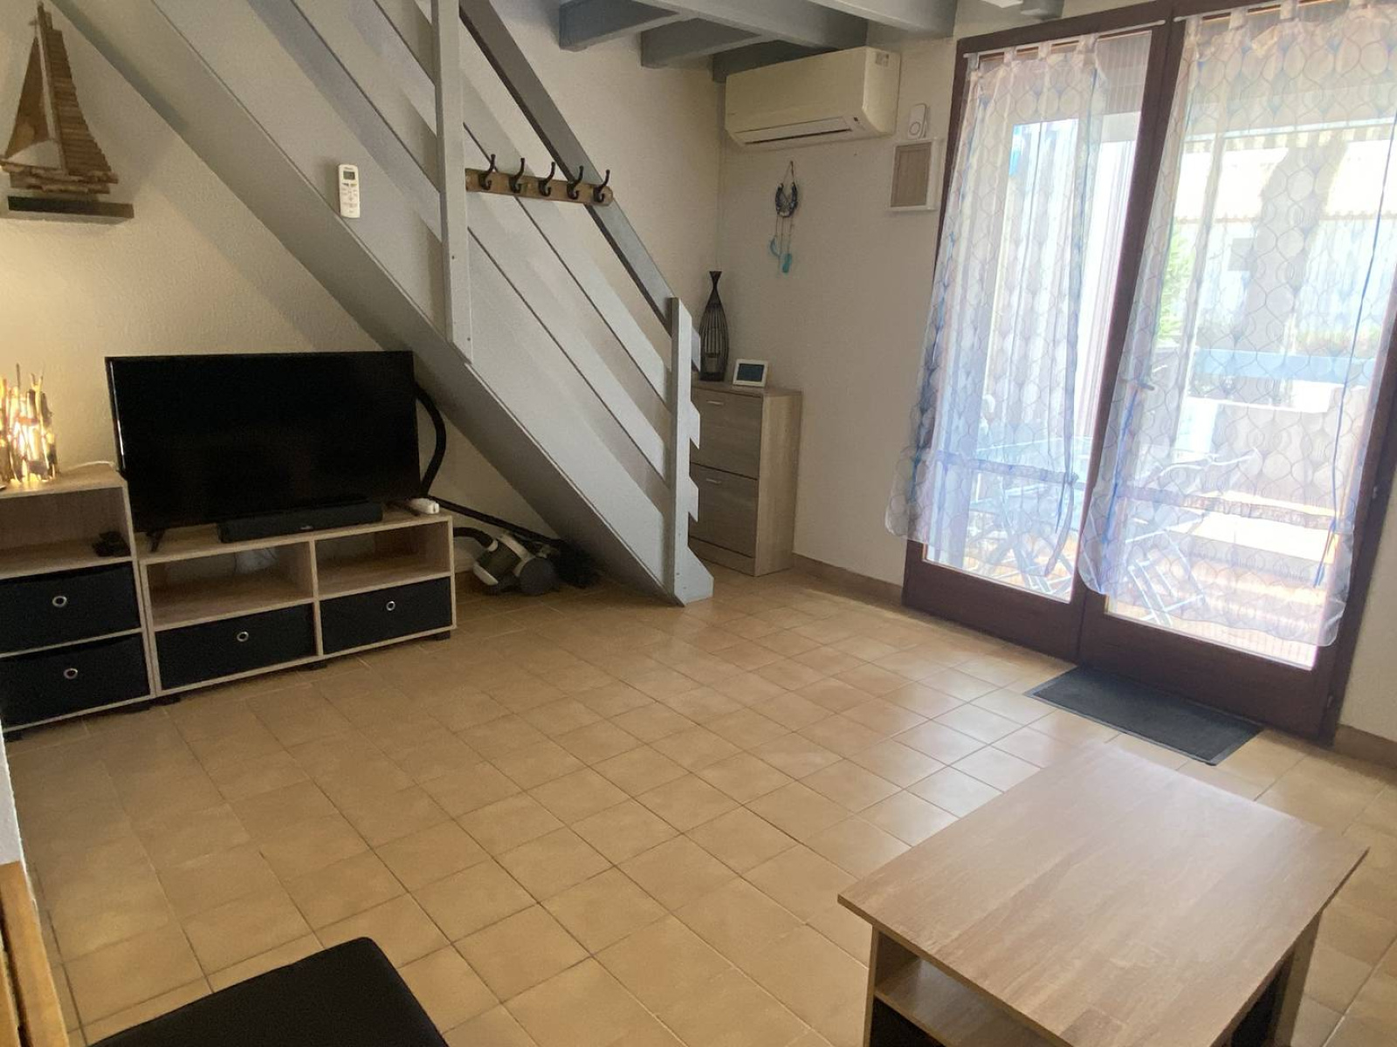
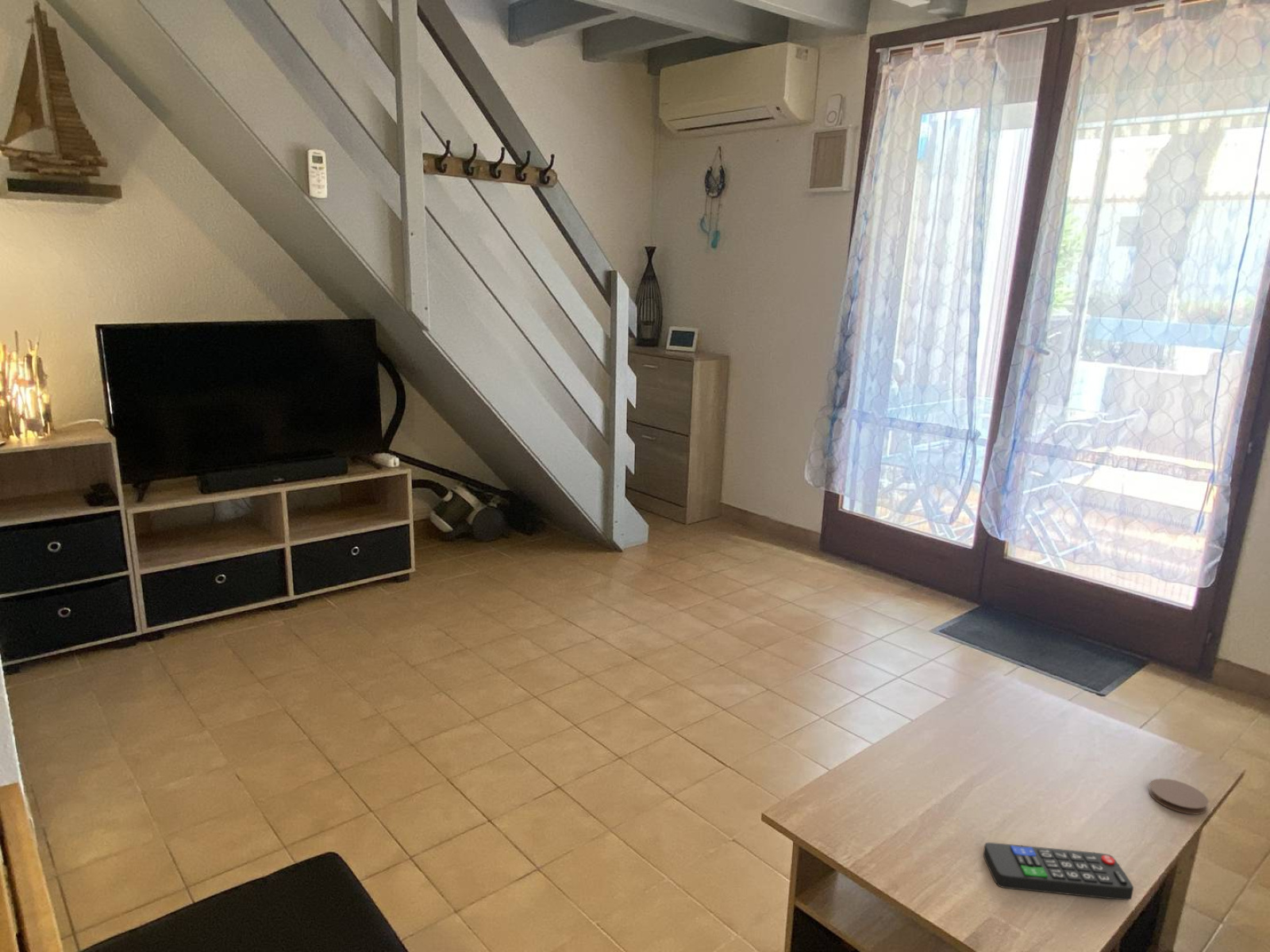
+ coaster (1178, 796)
+ remote control (1056, 869)
